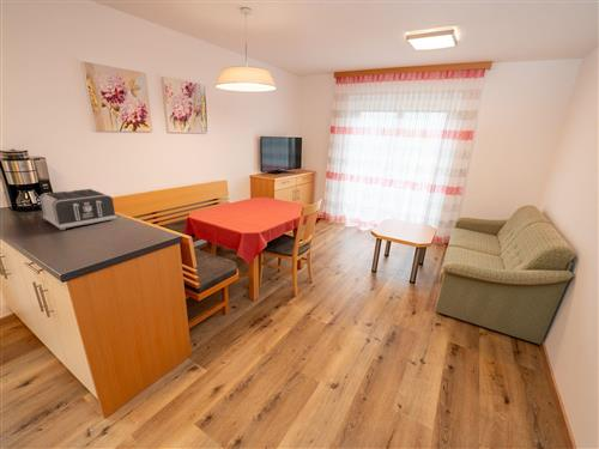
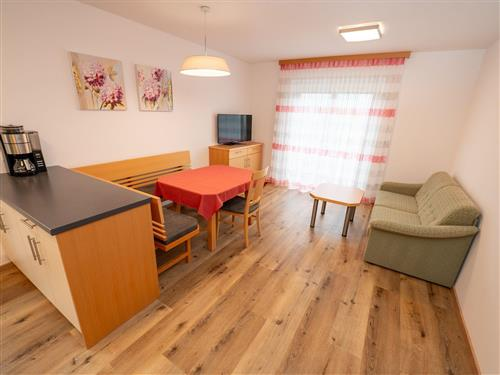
- toaster (79, 207)
